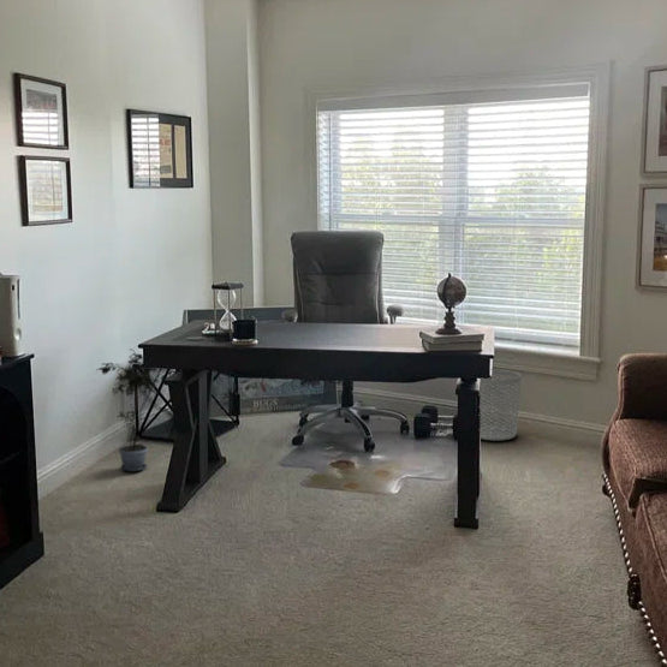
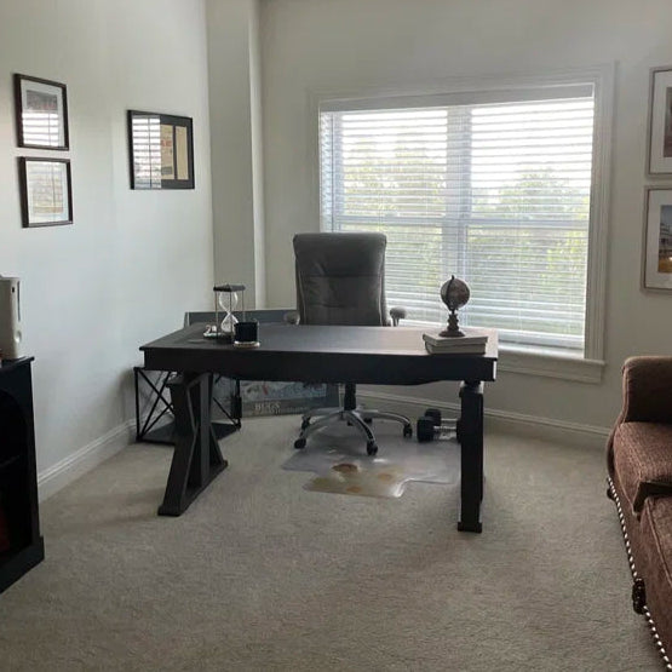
- waste bin (493, 404)
- potted plant (135, 410)
